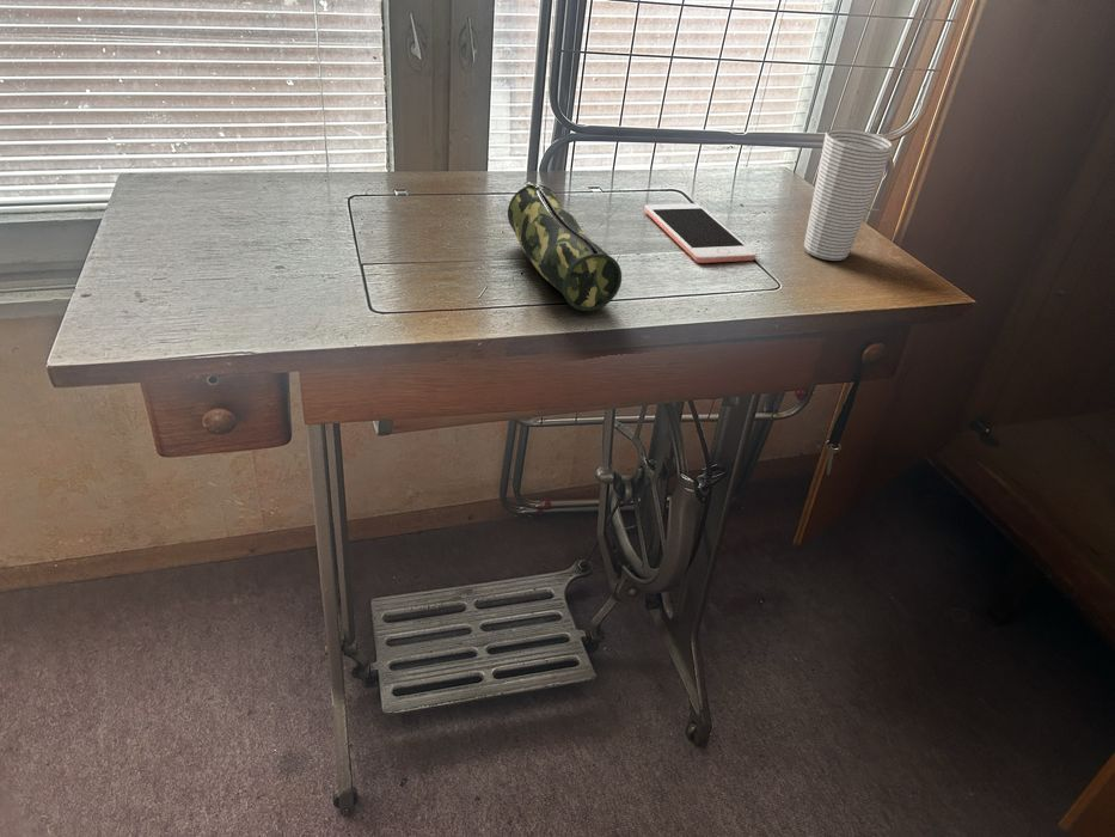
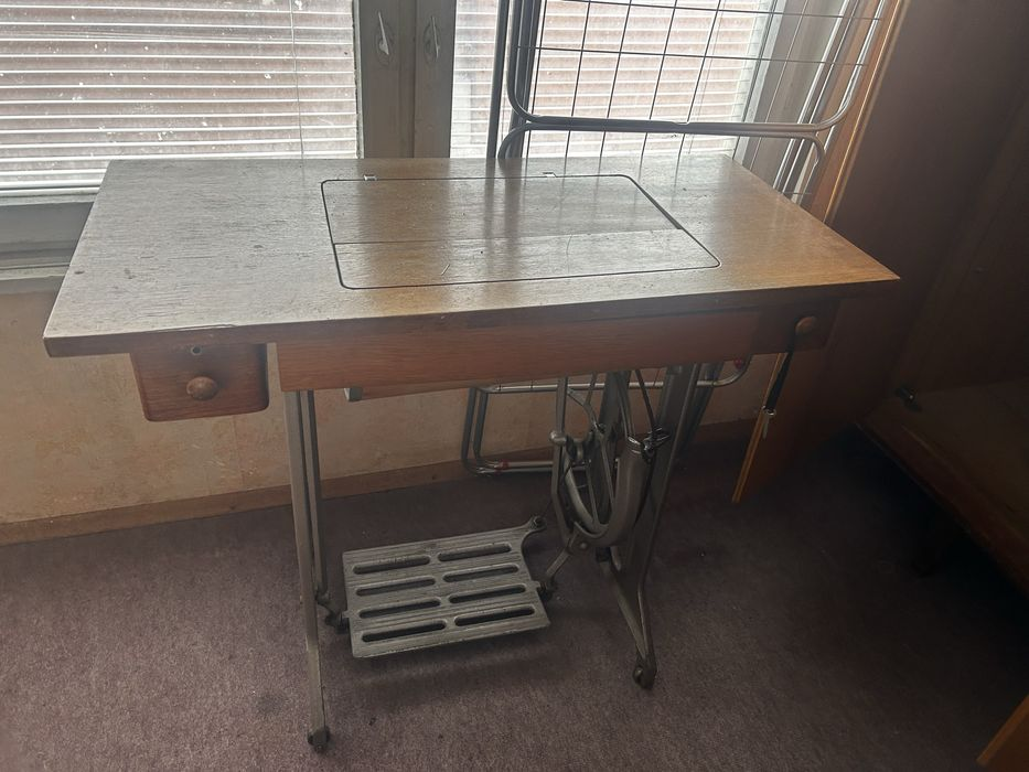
- pencil case (558, 244)
- cell phone (697, 231)
- cup (841, 197)
